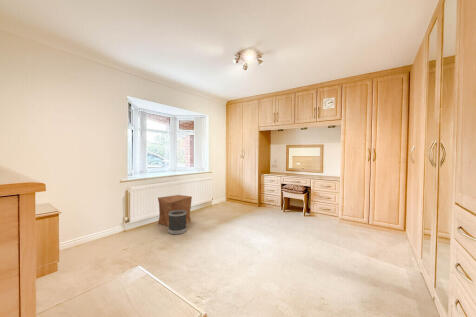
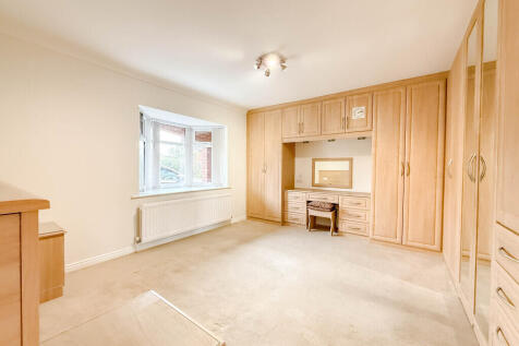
- wastebasket (177, 221)
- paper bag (174, 209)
